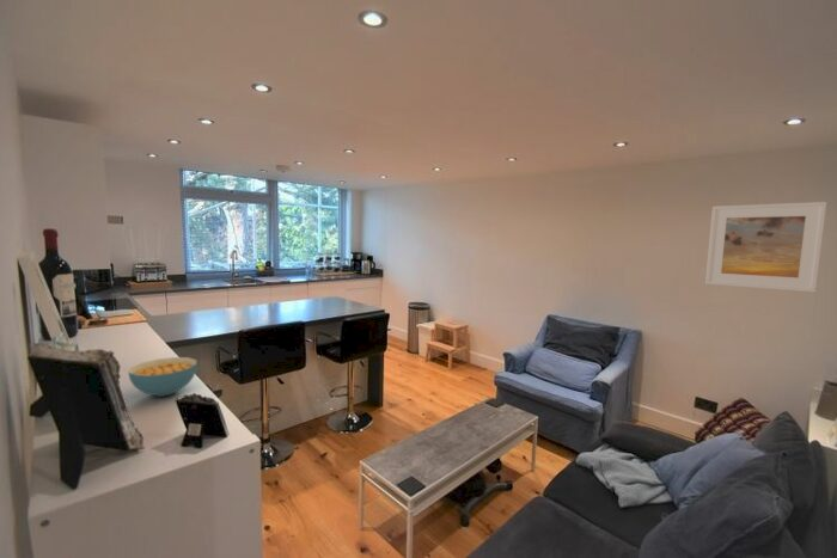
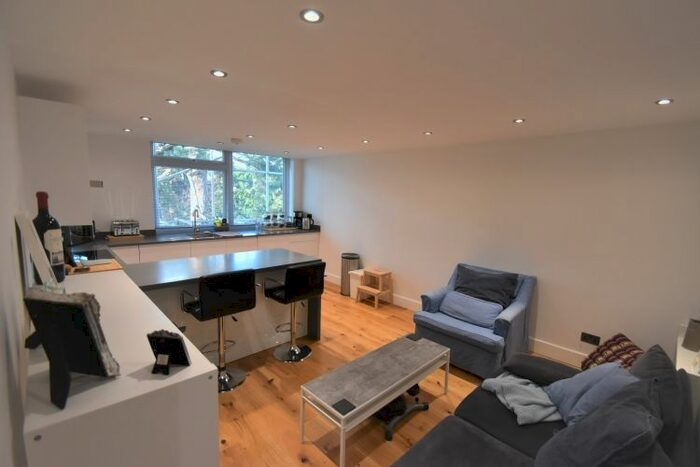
- cereal bowl (164, 379)
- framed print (760, 246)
